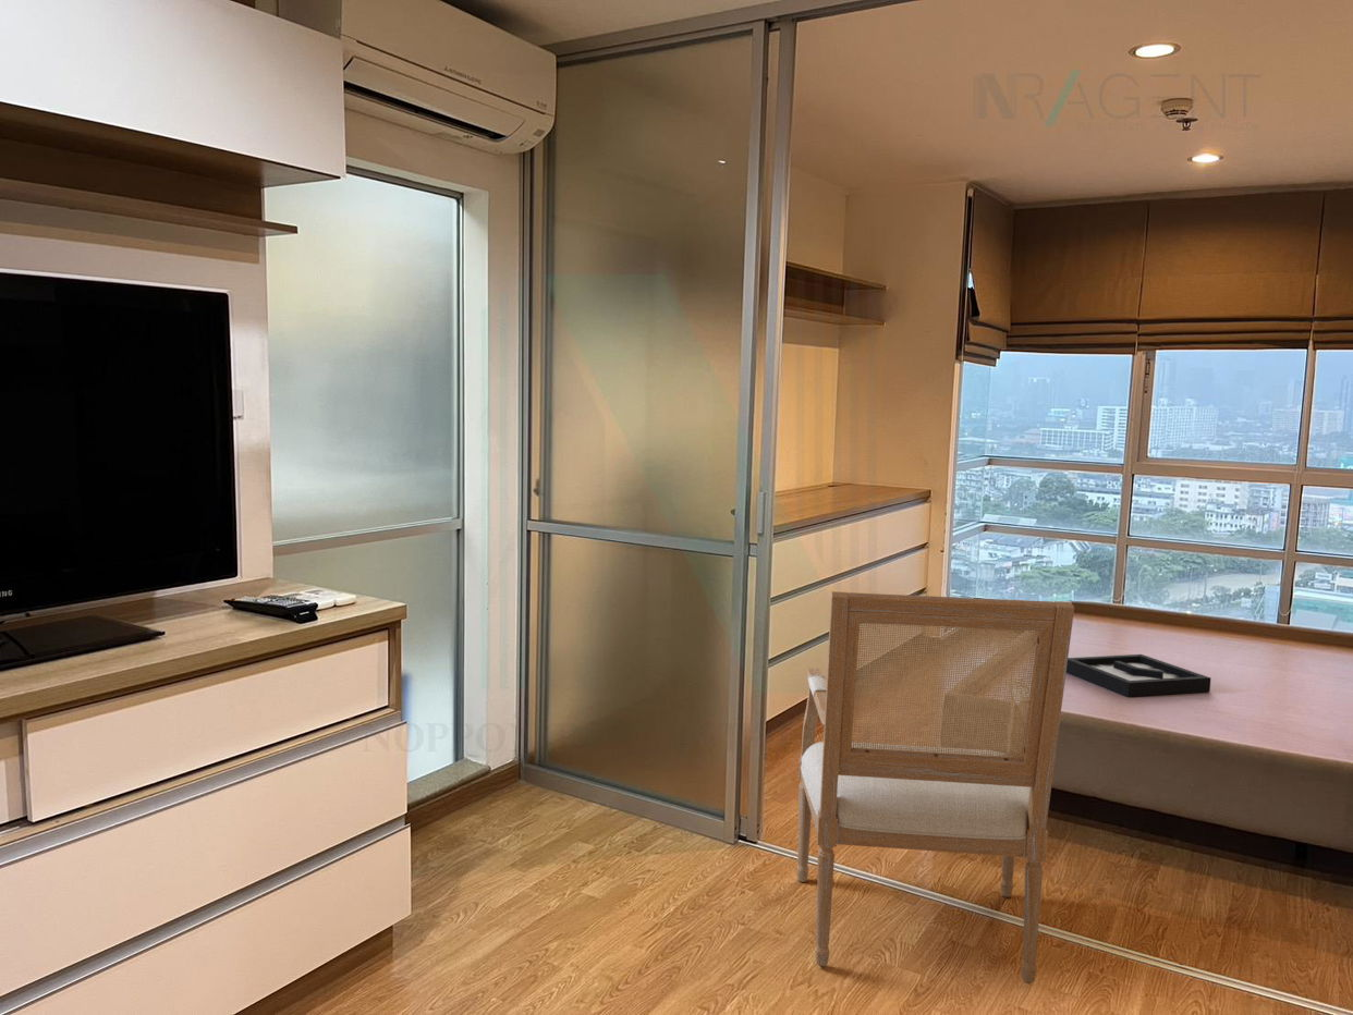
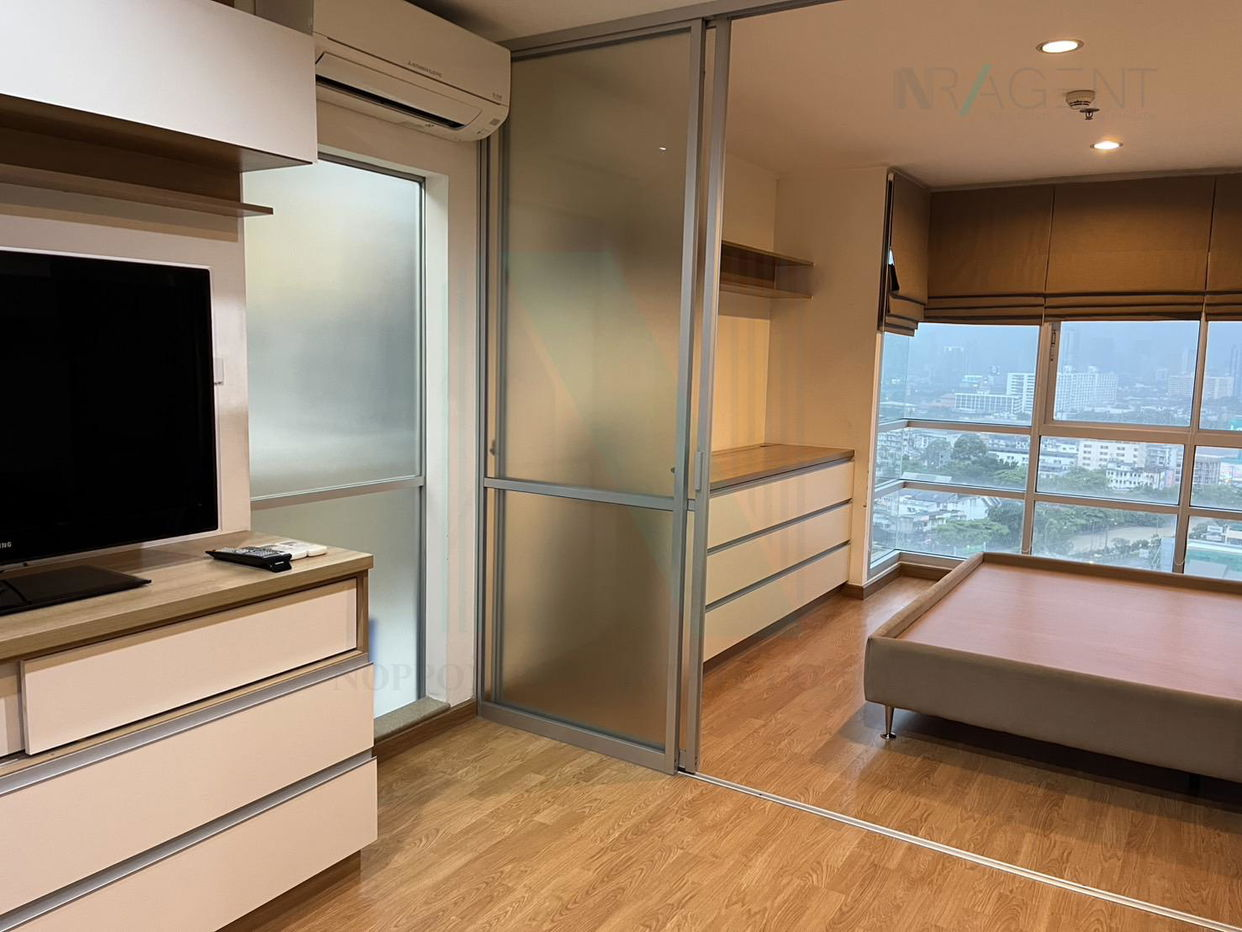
- decorative tray (1134, 674)
- chair (923, 759)
